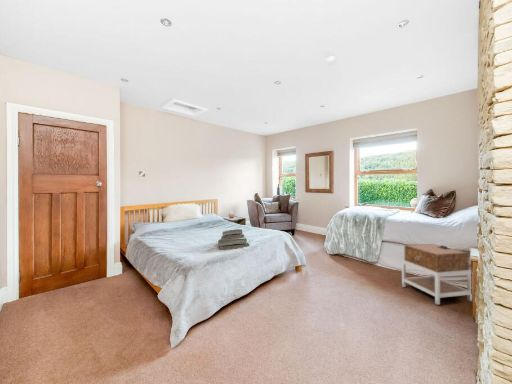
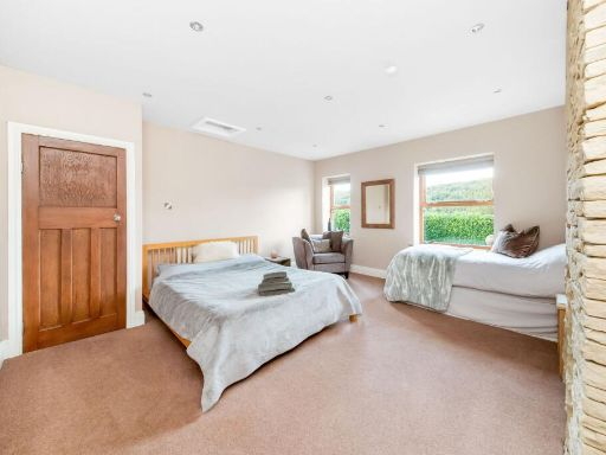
- nightstand (434, 269)
